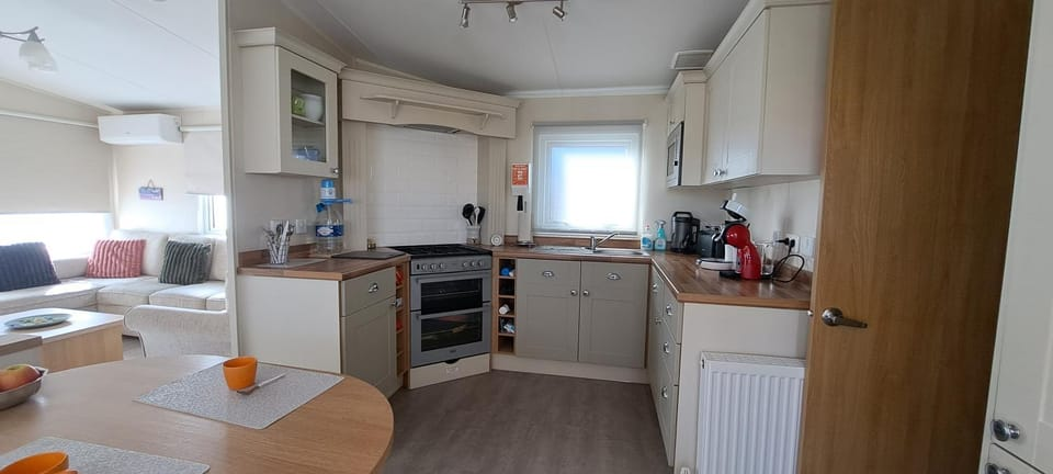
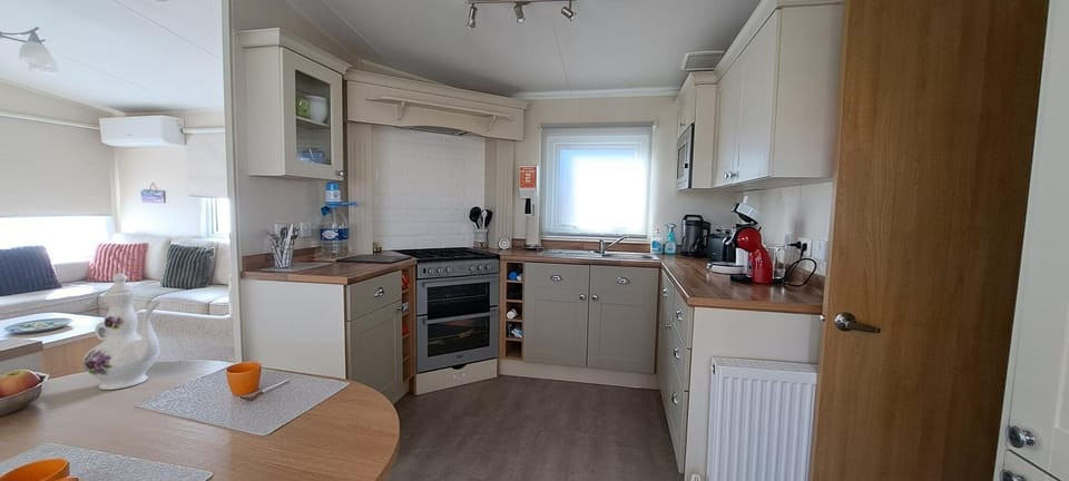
+ chinaware (128, 328)
